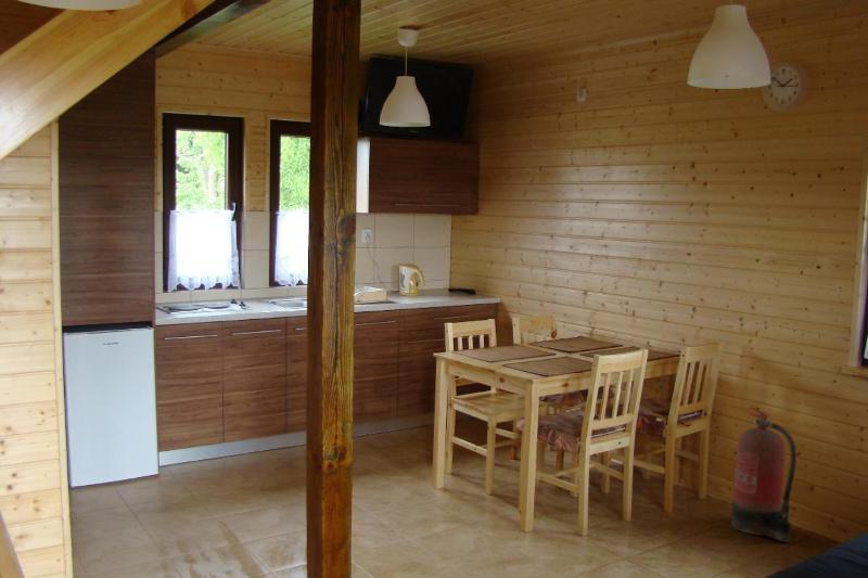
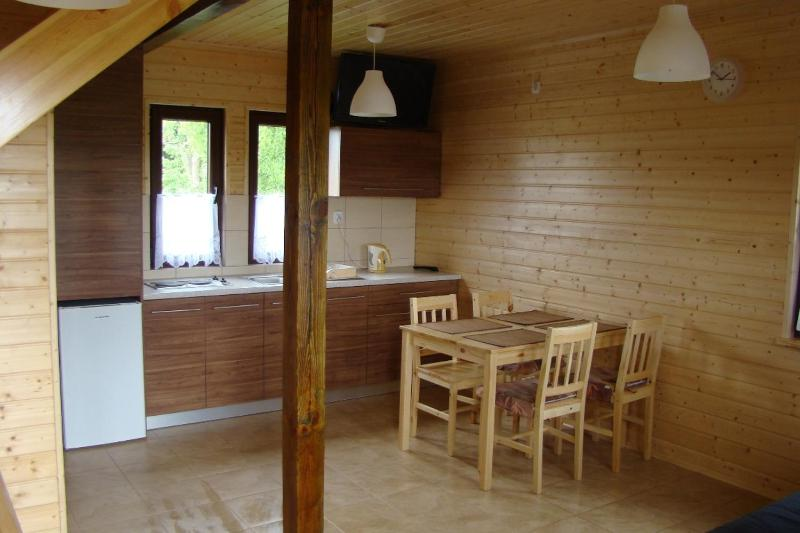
- fire extinguisher (768, 472)
